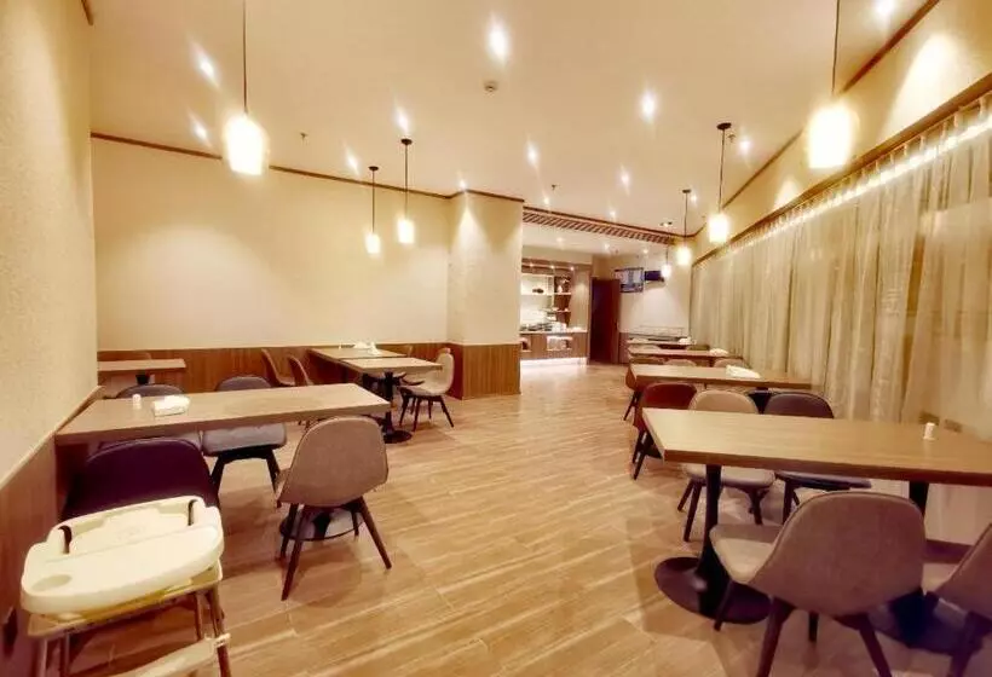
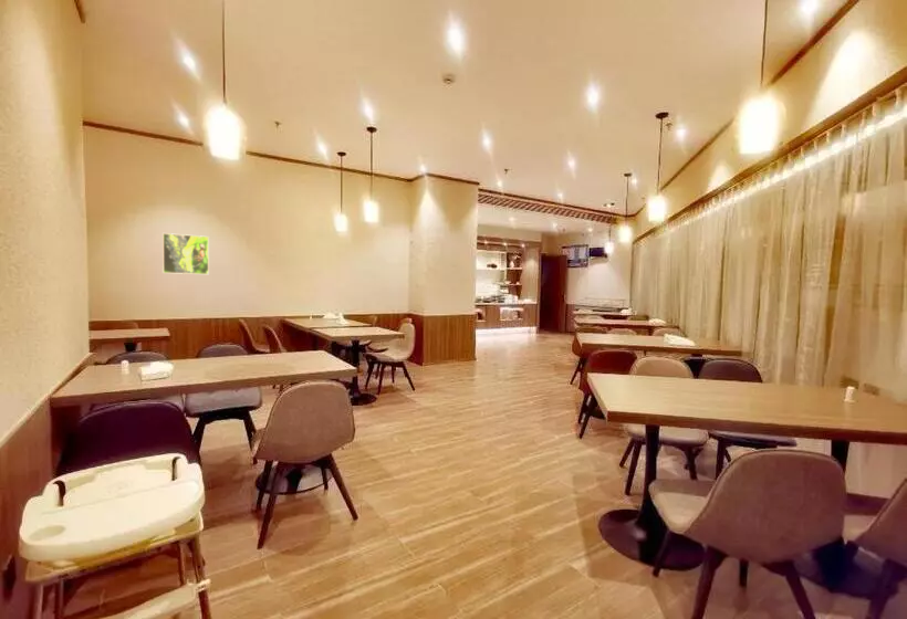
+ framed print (186, 254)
